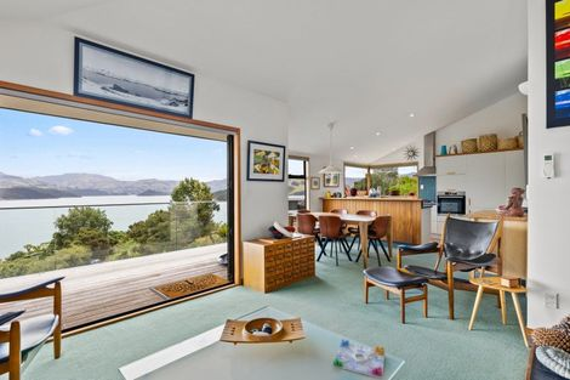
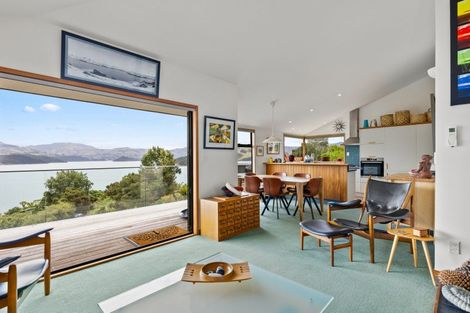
- board game (359, 356)
